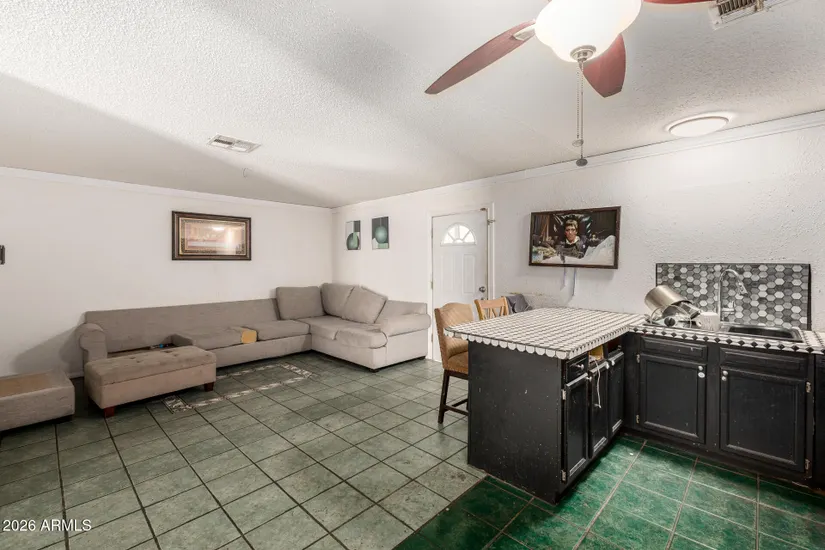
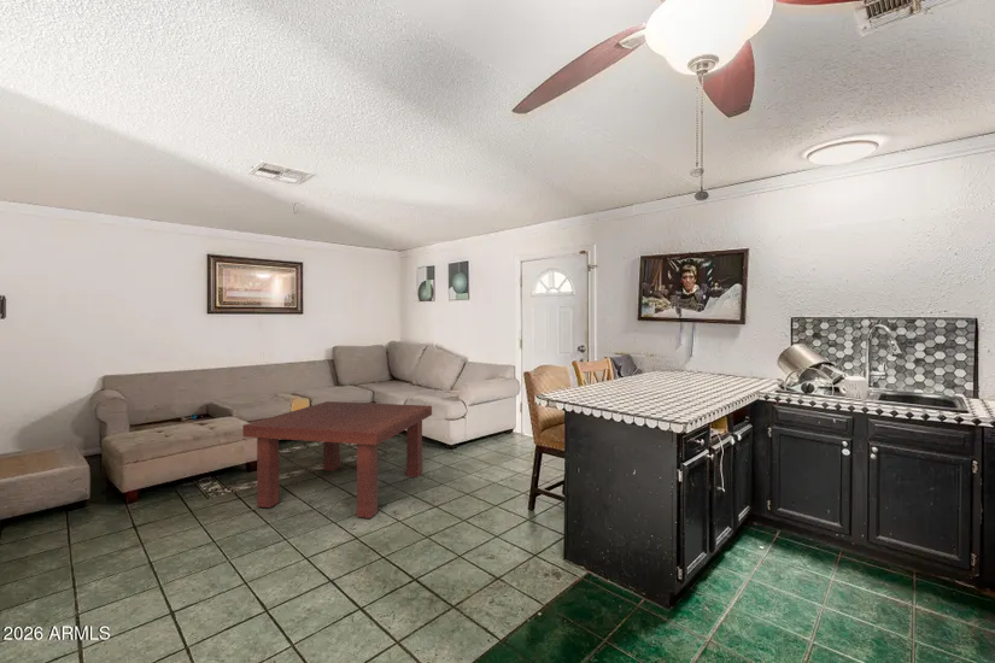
+ coffee table (339, 451)
